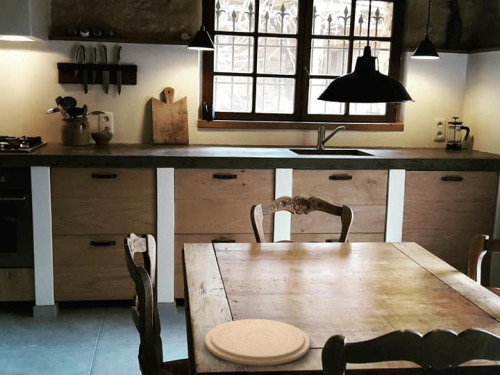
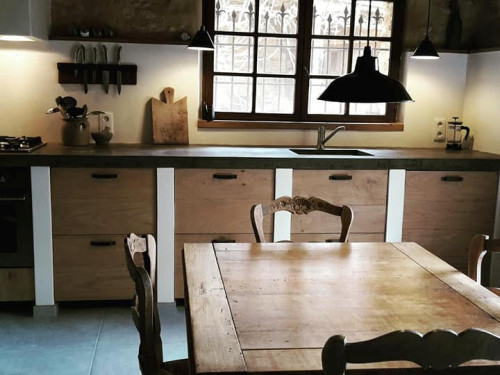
- plate (257, 339)
